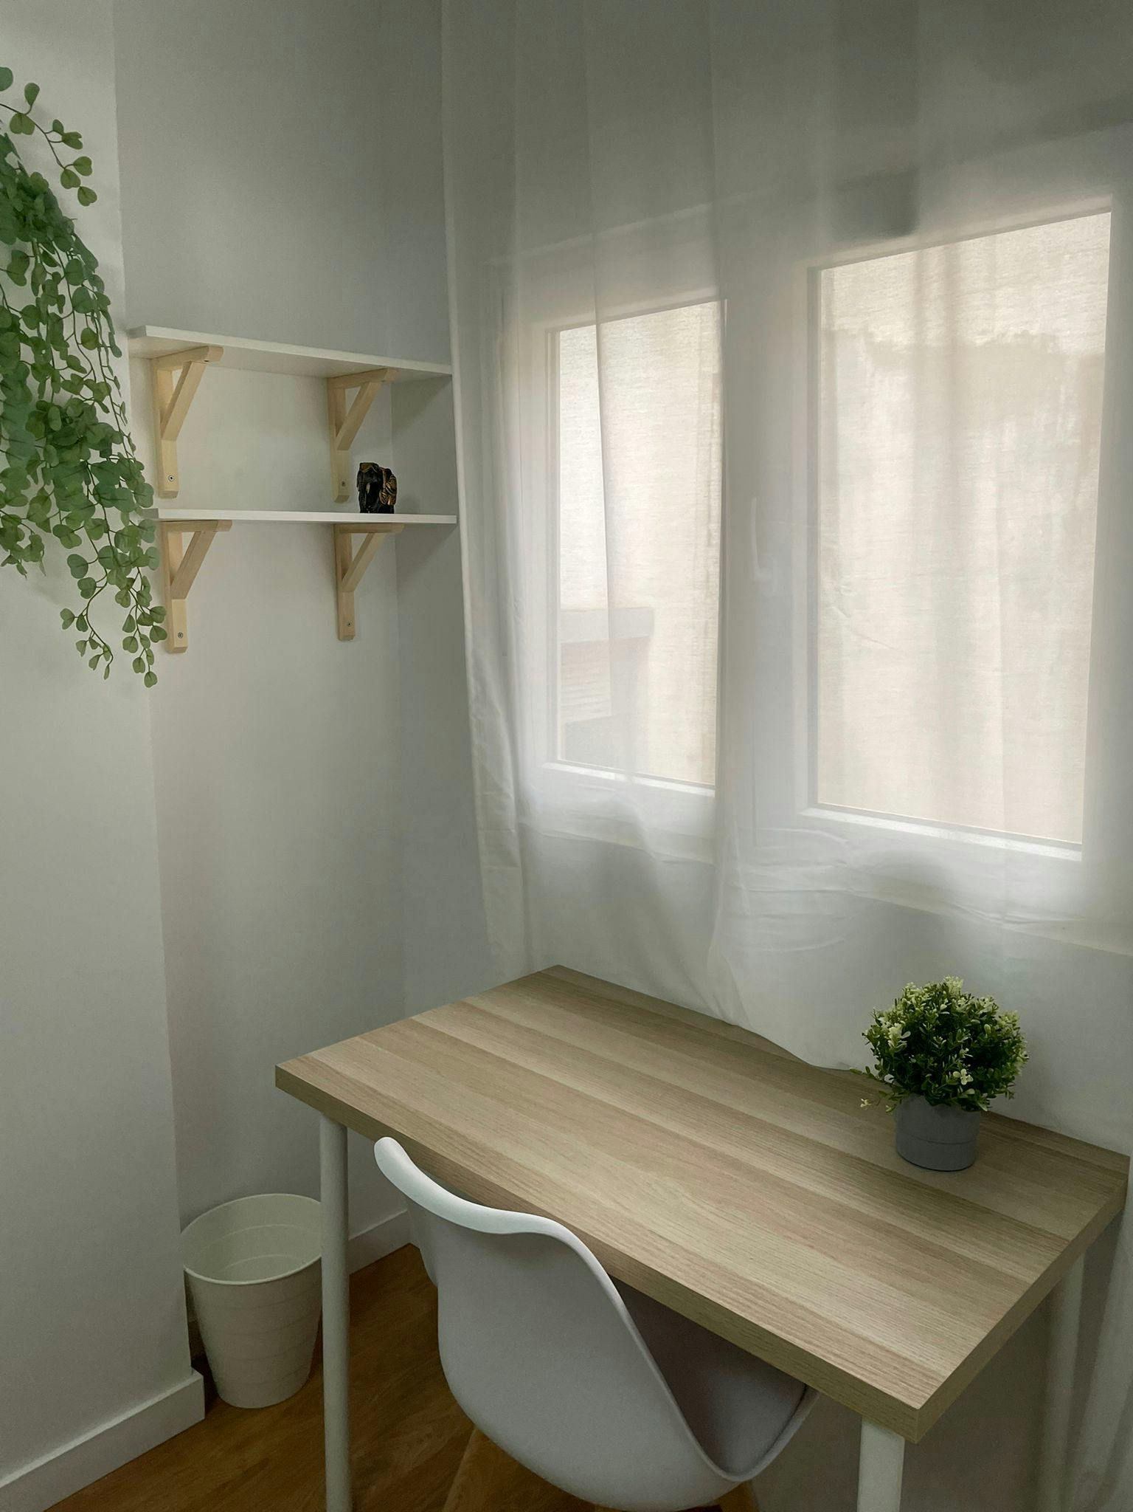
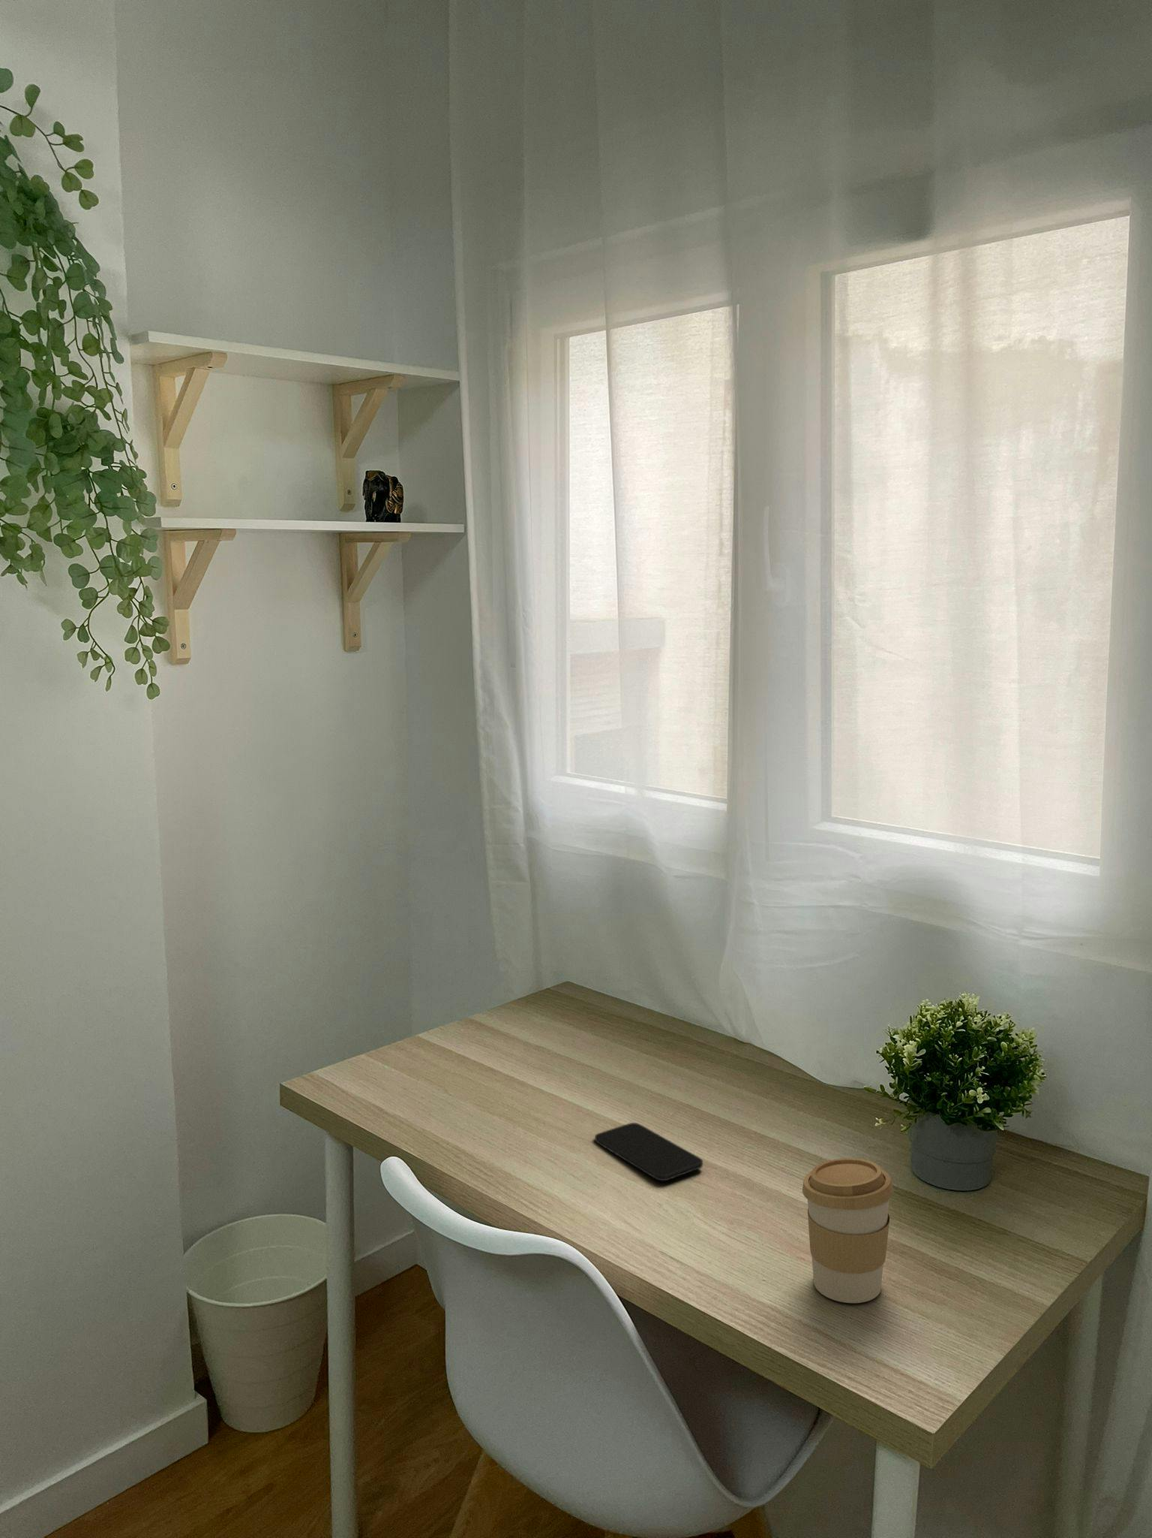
+ coffee cup (847, 1227)
+ smartphone (647, 1150)
